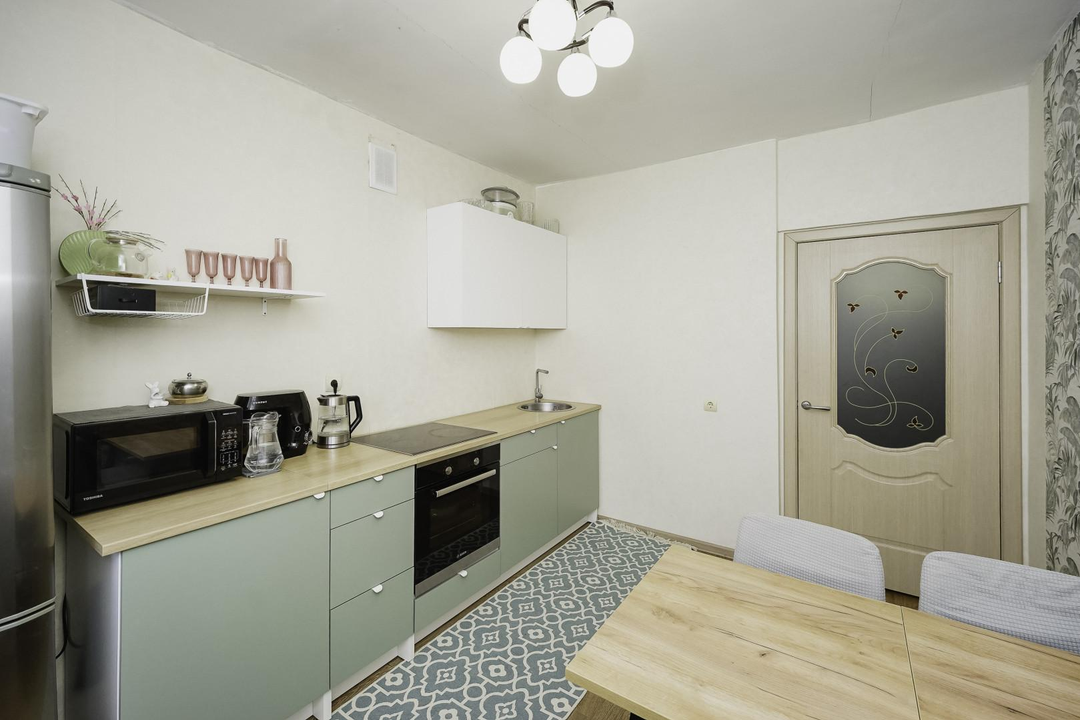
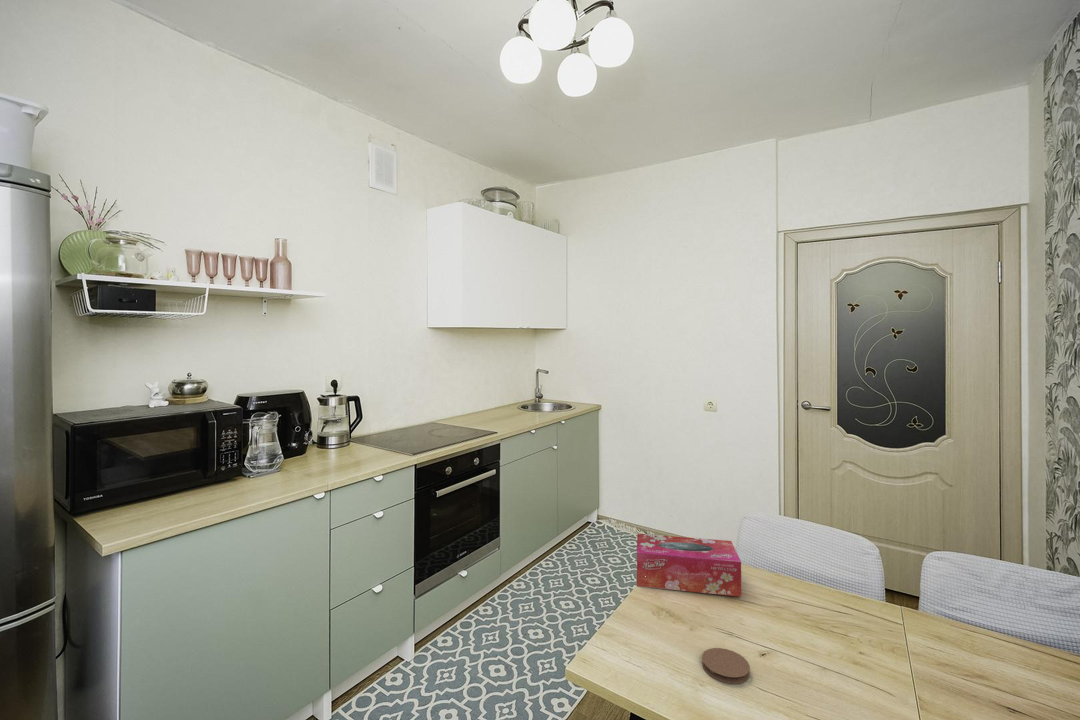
+ tissue box (685, 562)
+ coaster (725, 664)
